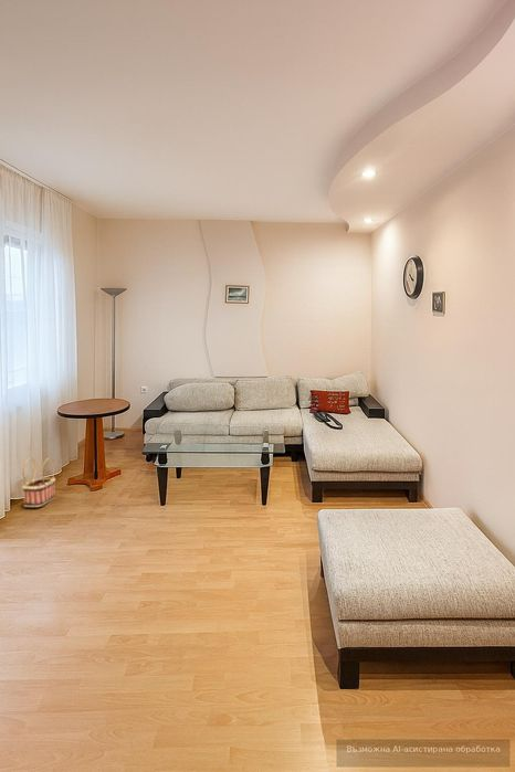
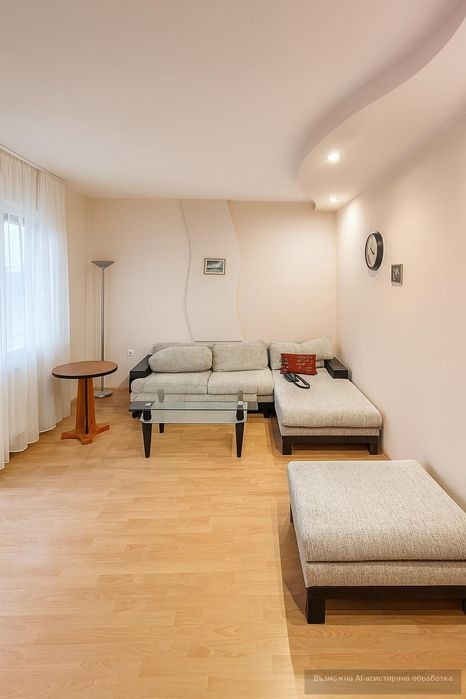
- basket (39, 479)
